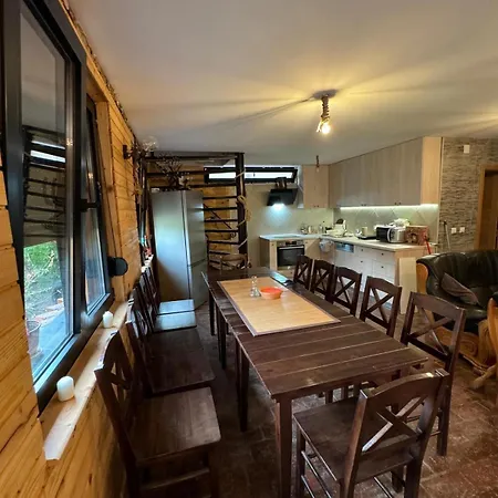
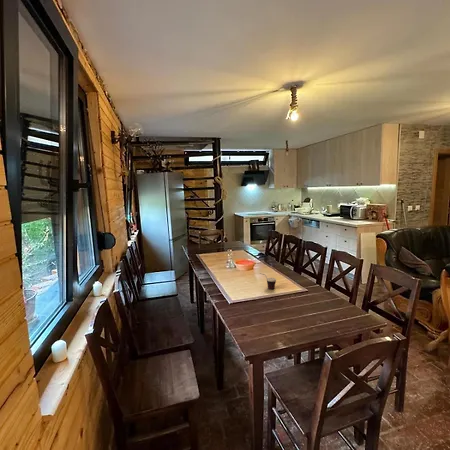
+ cup (267, 280)
